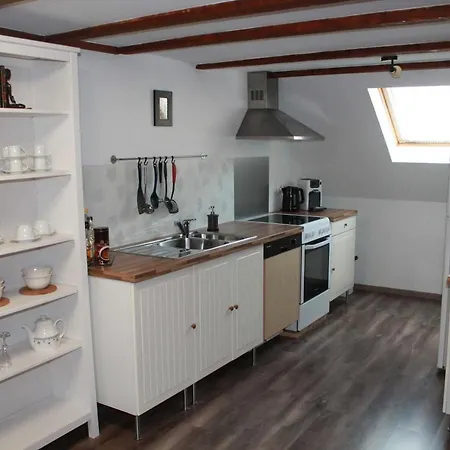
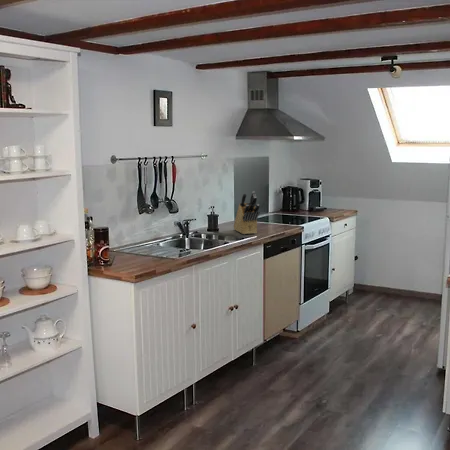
+ knife block (246, 211)
